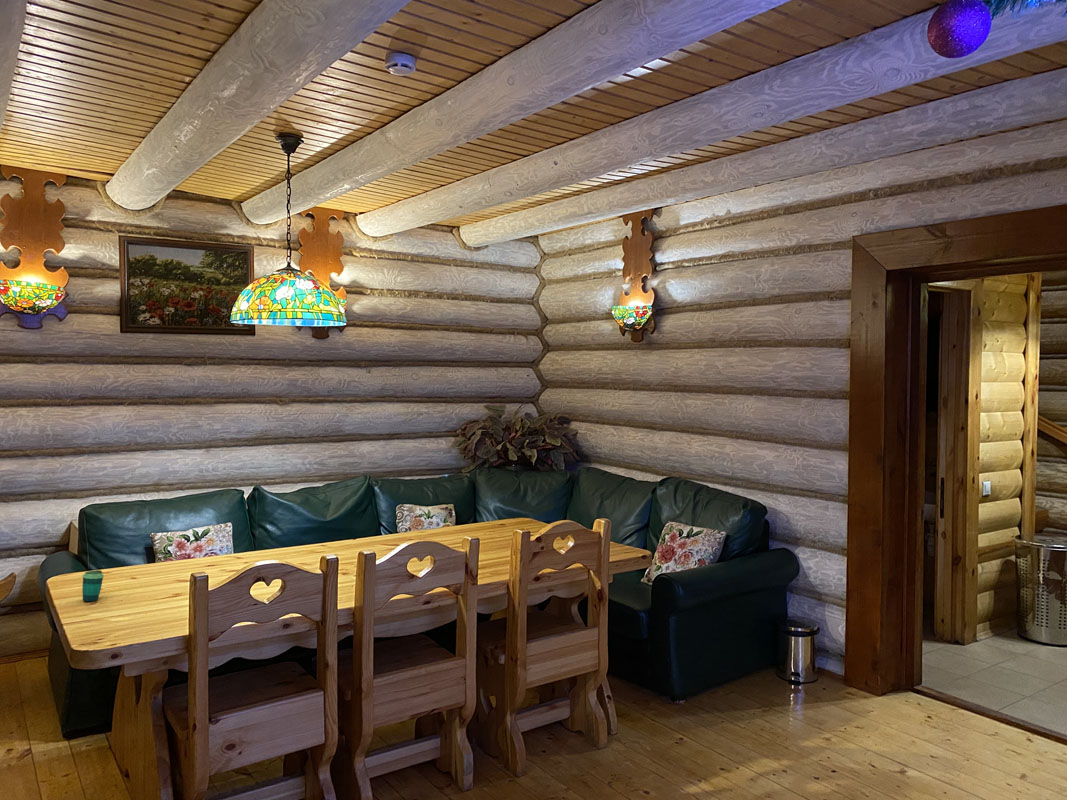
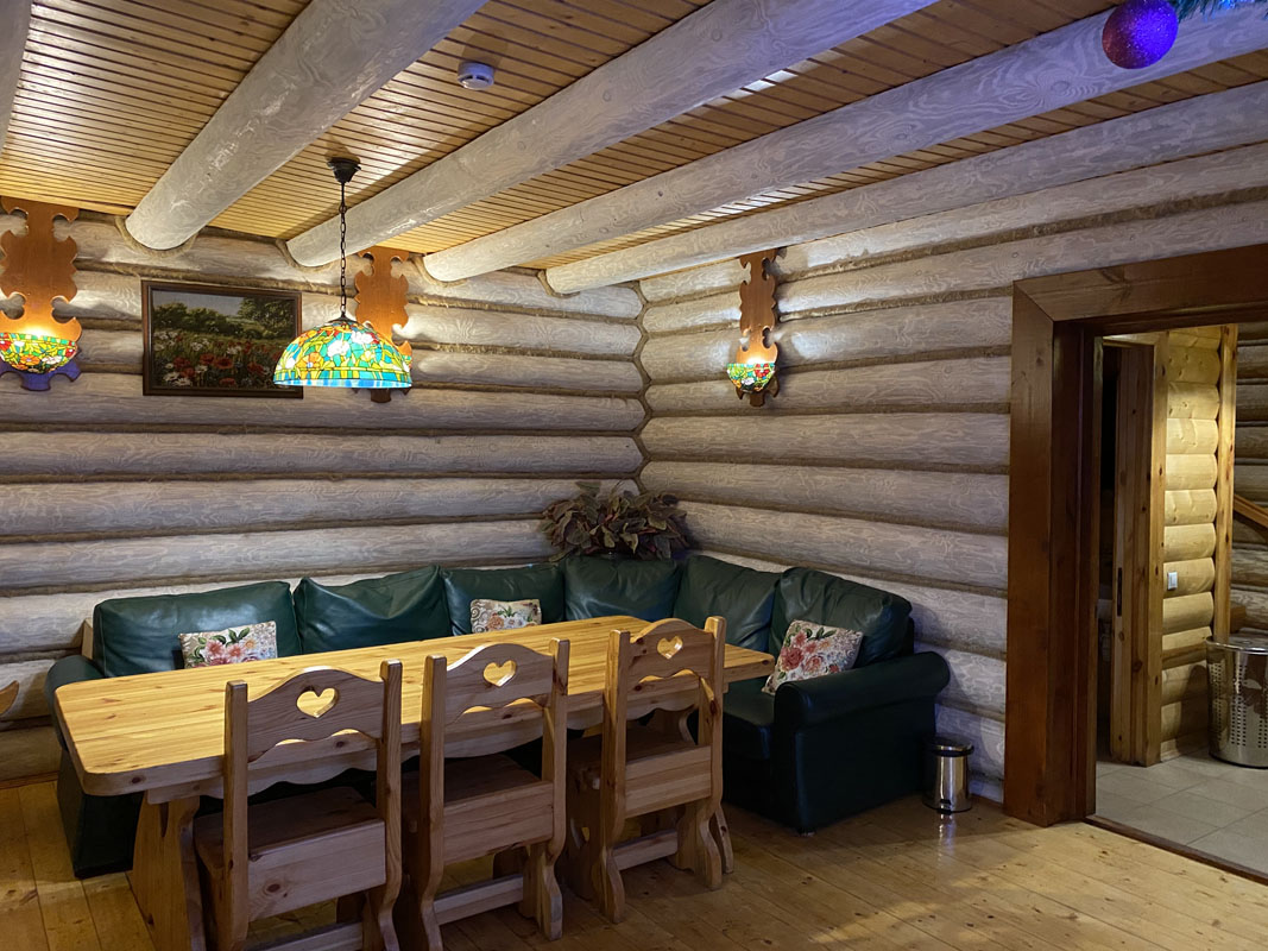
- cup (93, 585)
